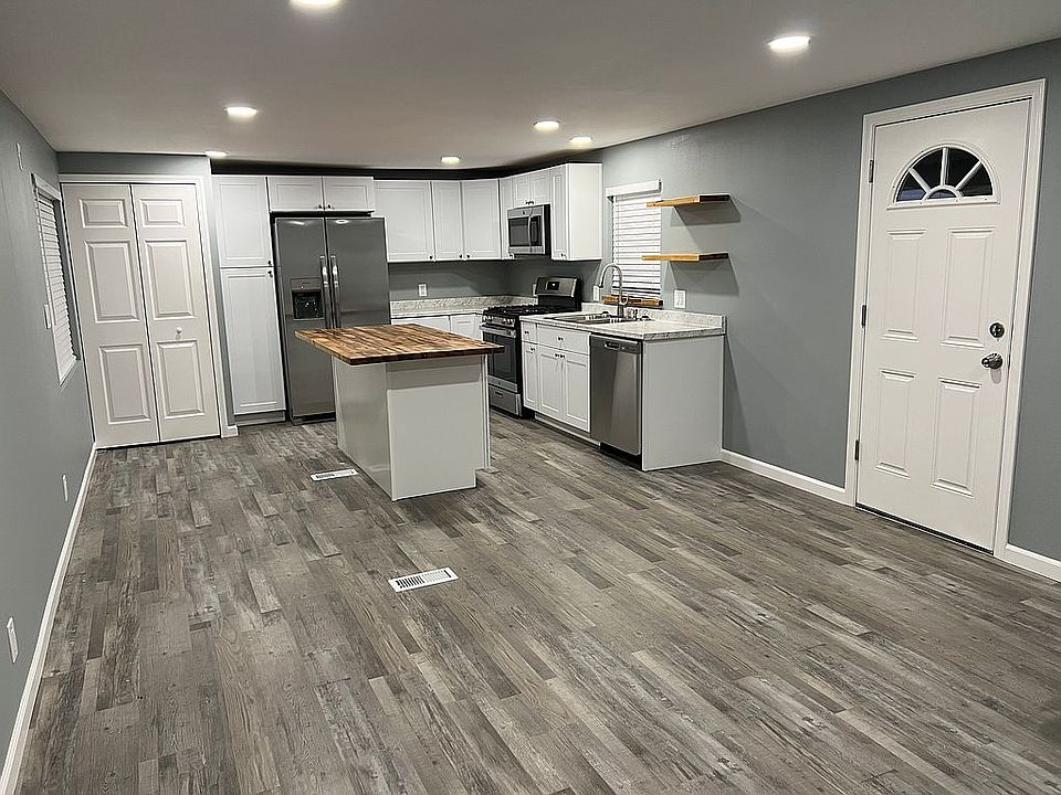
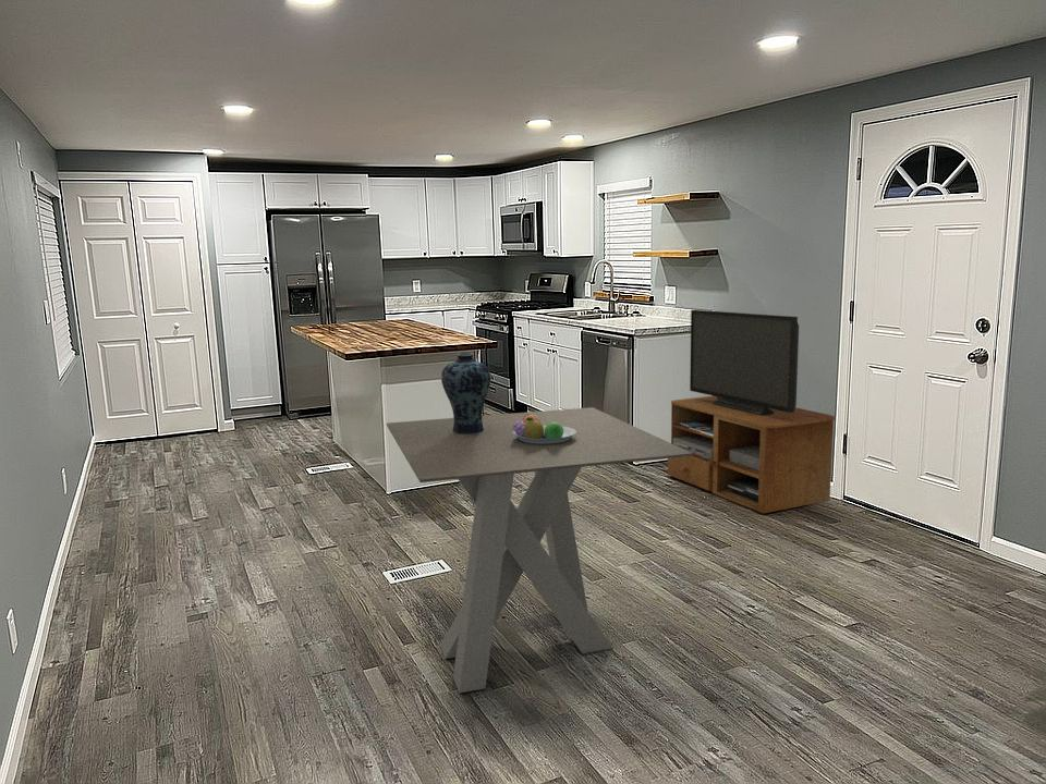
+ fruit bowl (544, 426)
+ dining table (525, 544)
+ vase (466, 392)
+ tv stand (743, 402)
